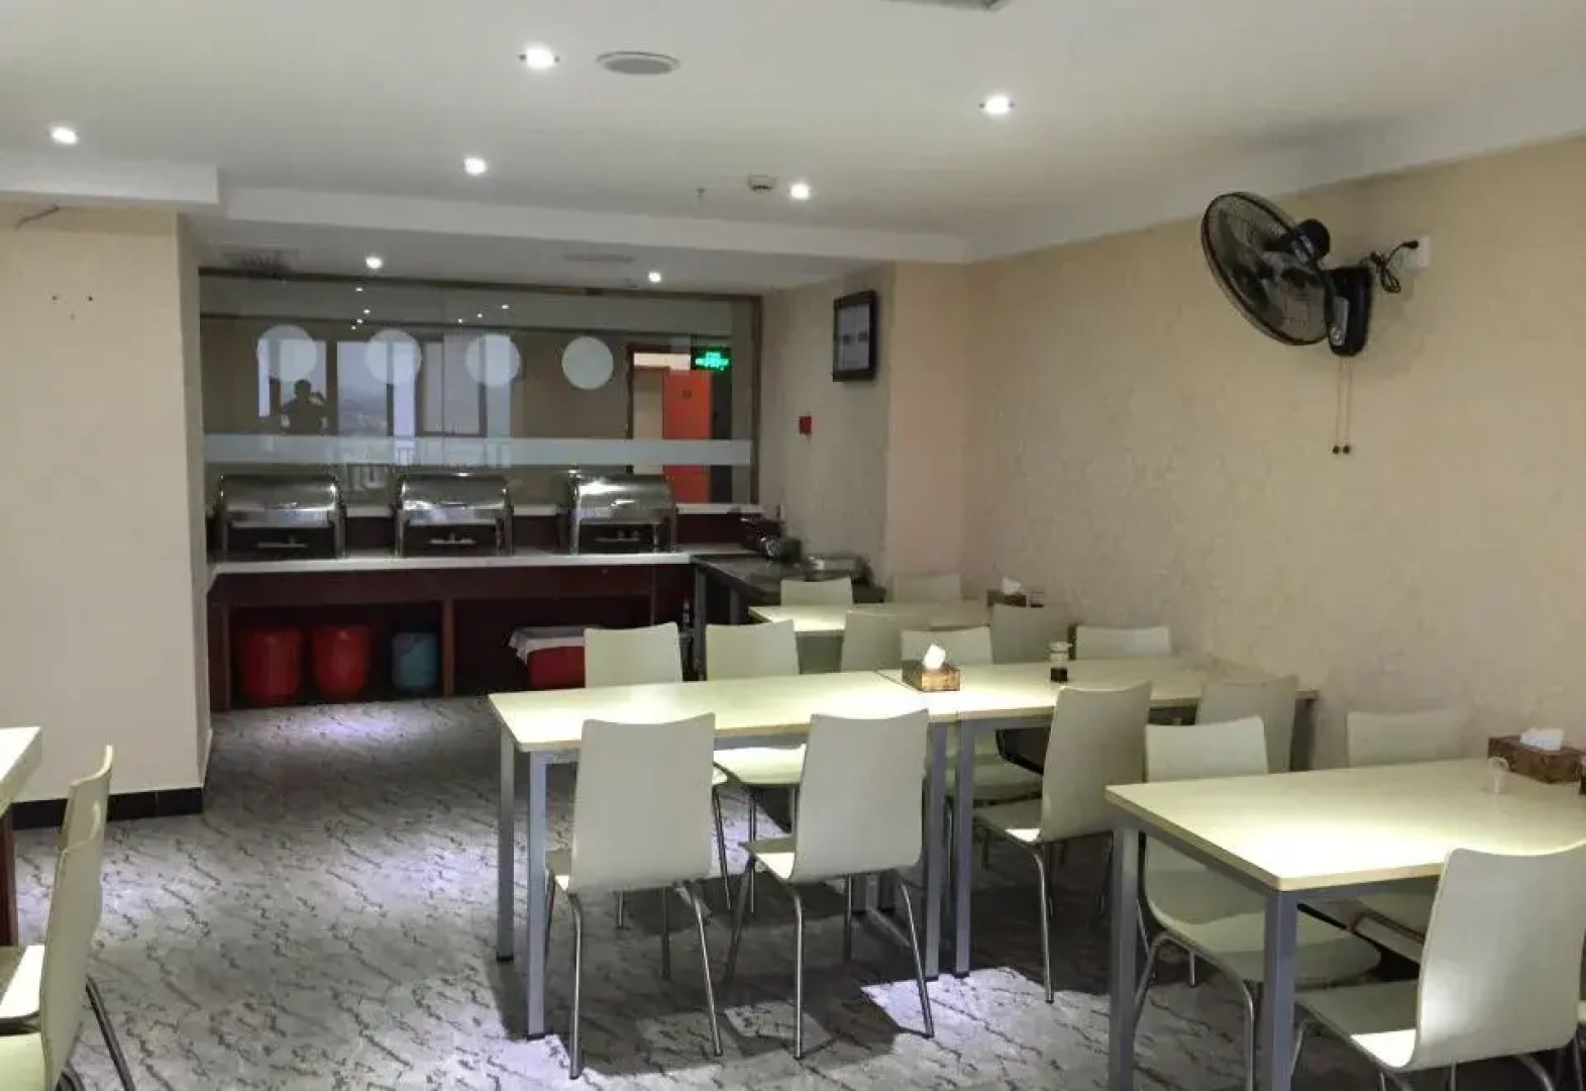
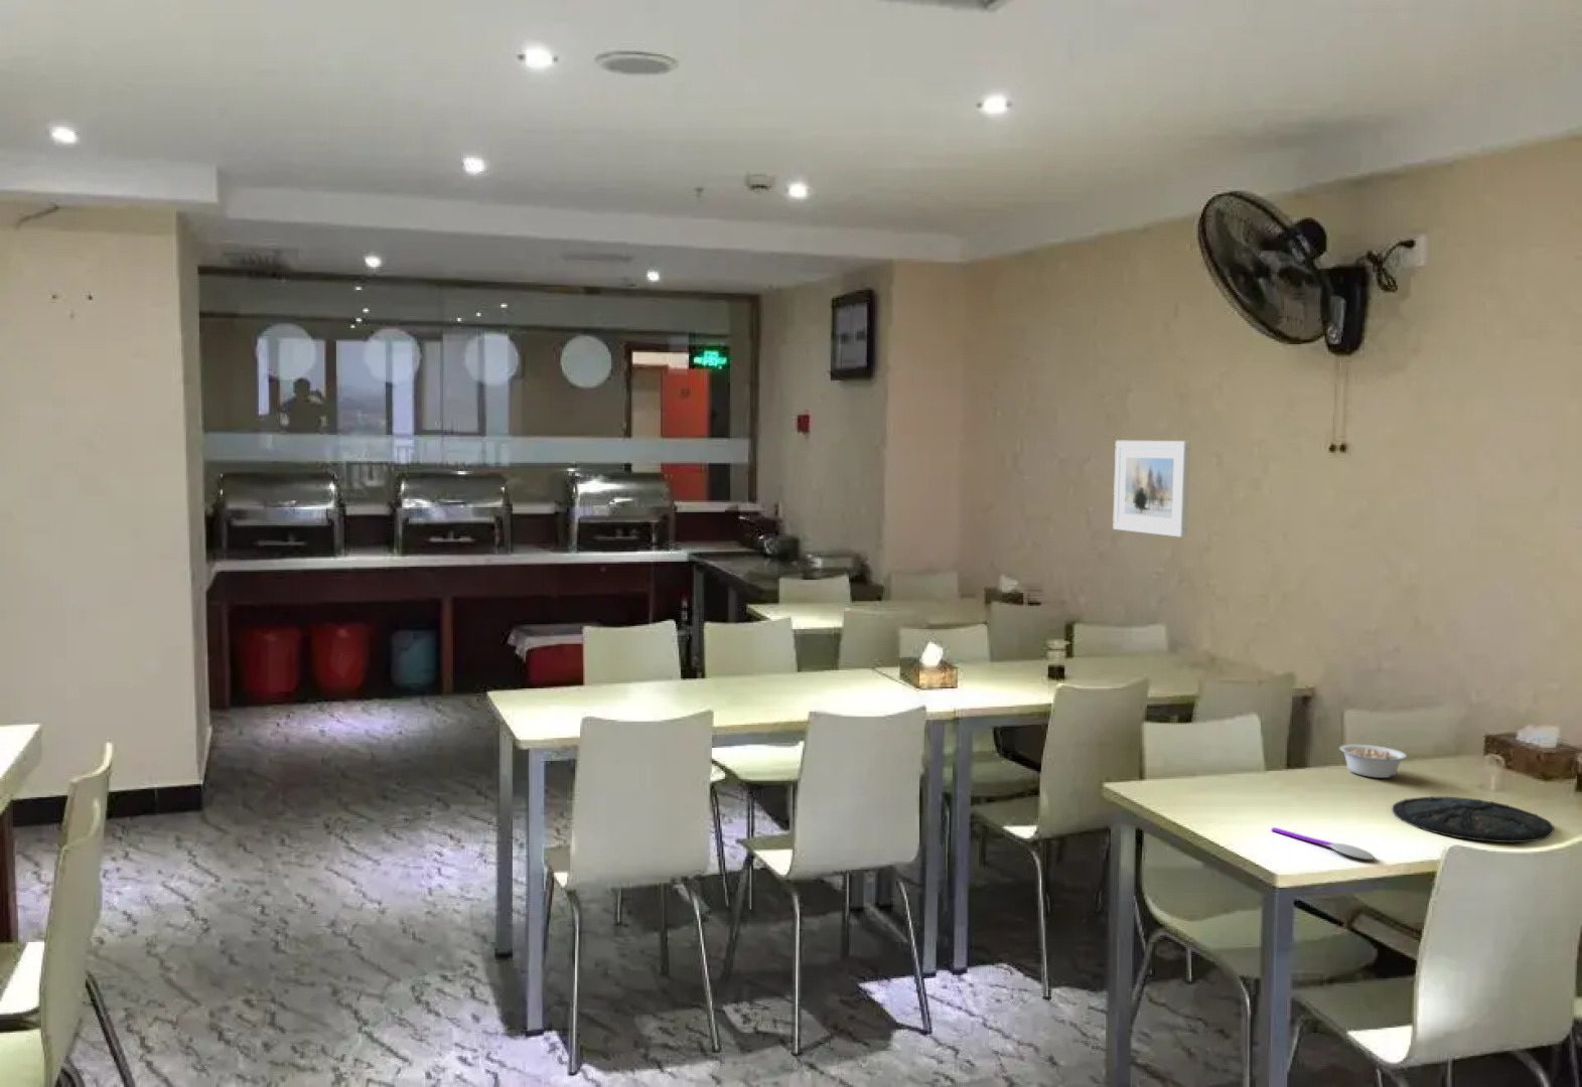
+ spoon (1320, 842)
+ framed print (1149, 486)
+ legume (1374, 760)
+ plate (1471, 811)
